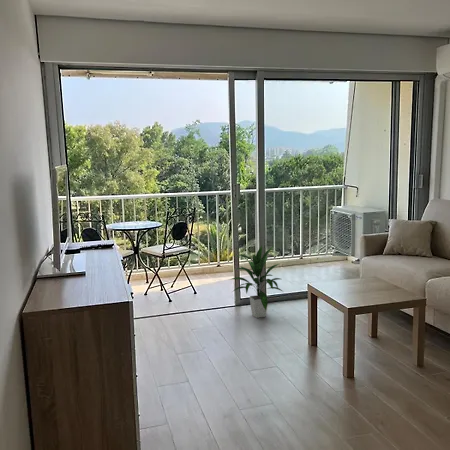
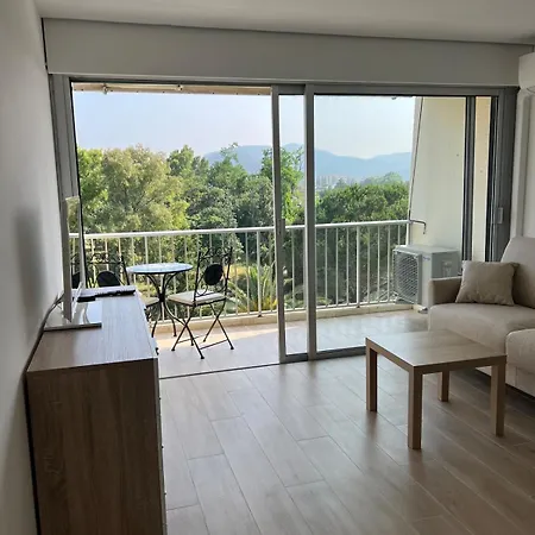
- indoor plant (257, 281)
